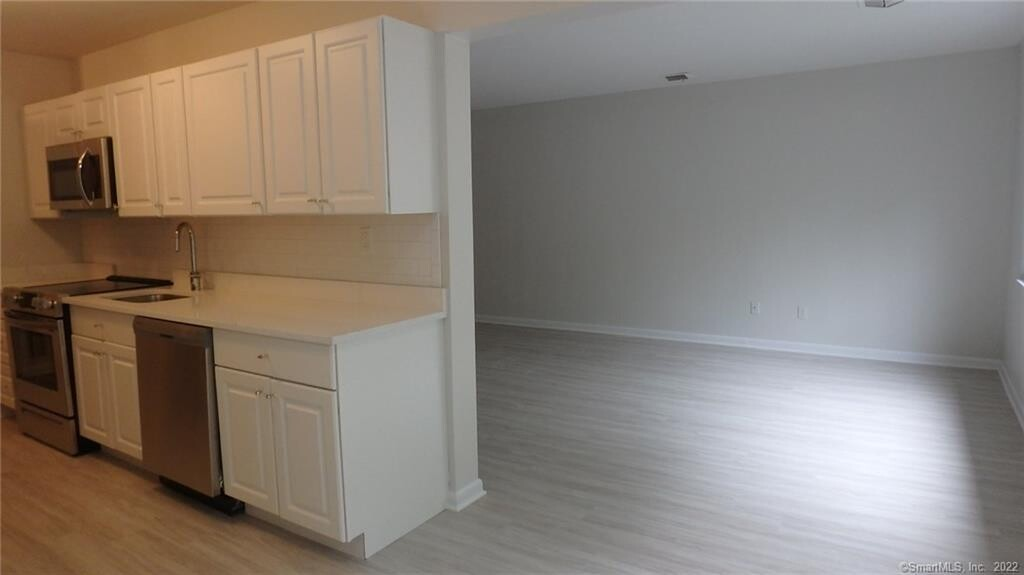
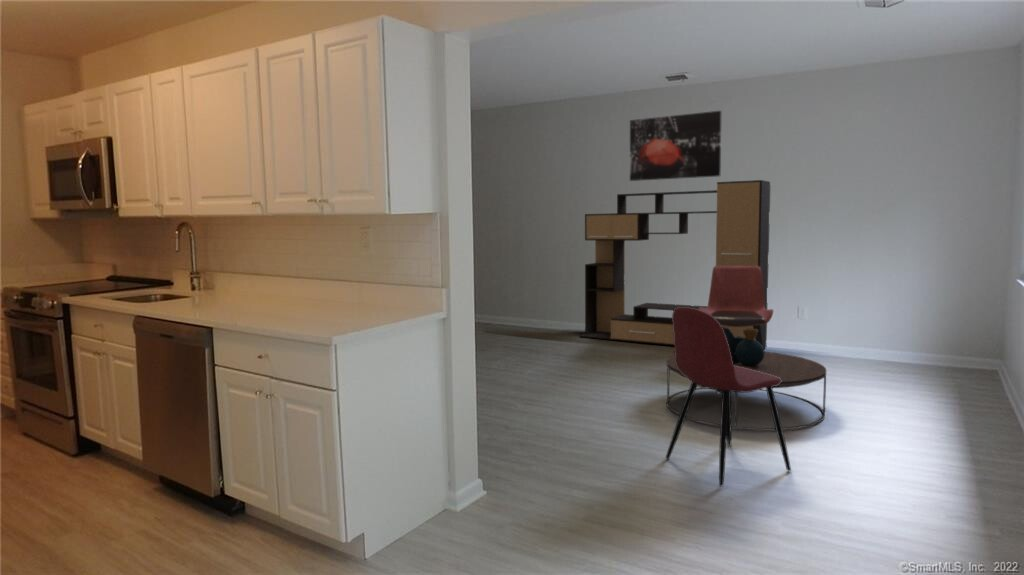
+ media console (668, 233)
+ dining chair (728, 385)
+ dining chair (735, 319)
+ coffee table (743, 366)
+ wall art (673, 147)
